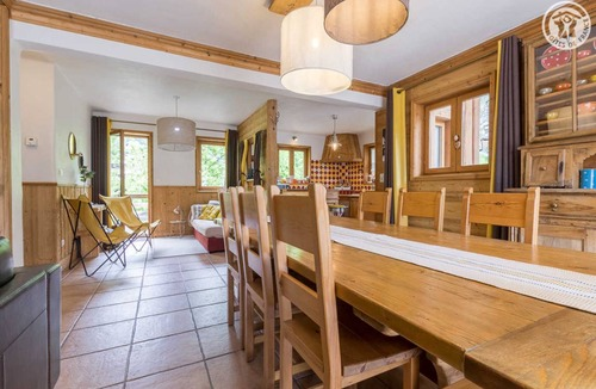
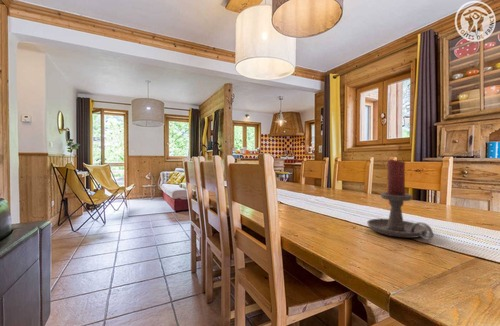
+ candle holder (401, 196)
